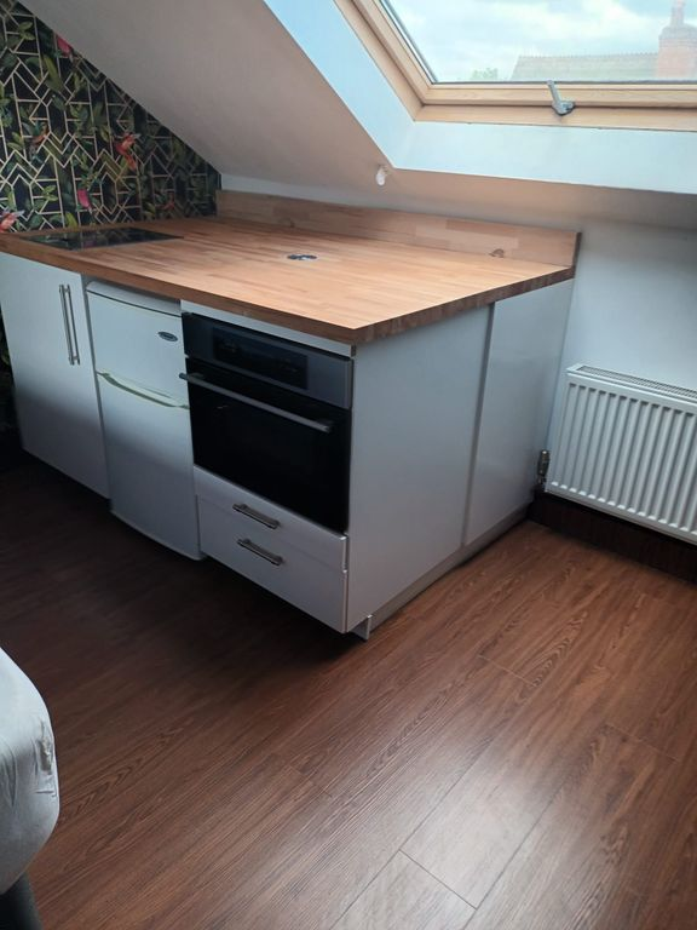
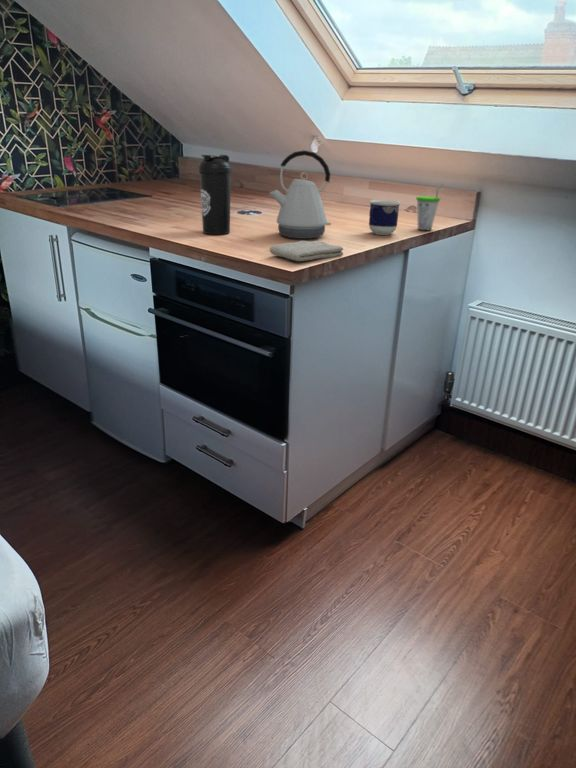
+ water bottle (215, 194)
+ cup (427, 206)
+ kettle (301, 194)
+ cup (380, 218)
+ washcloth (307, 250)
